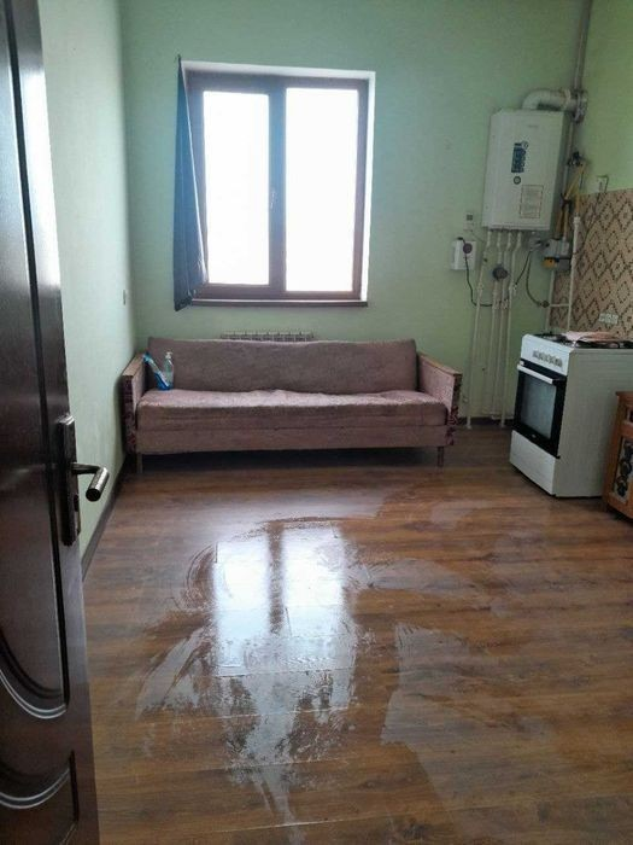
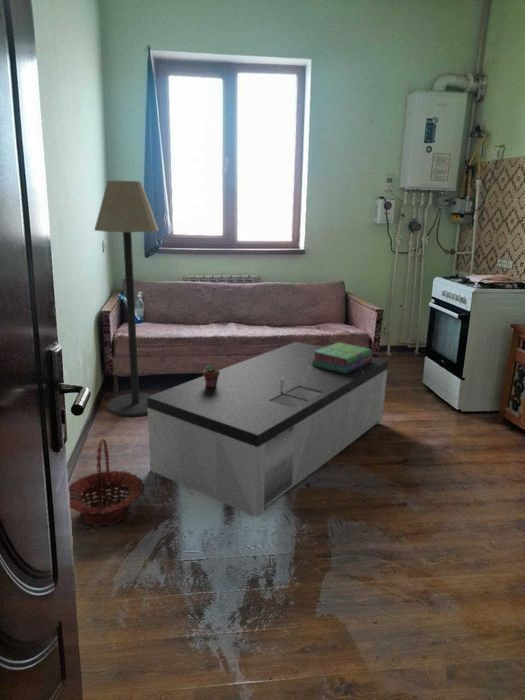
+ coffee table (280, 404)
+ stack of books (342, 356)
+ basket (103, 478)
+ potted succulent (211, 374)
+ floor lamp (130, 300)
